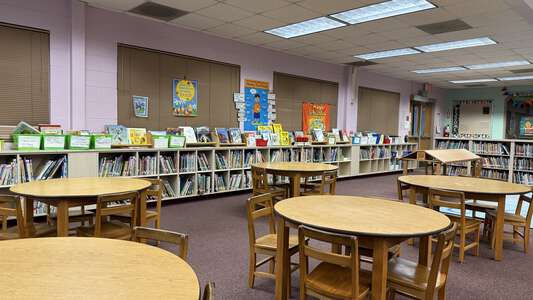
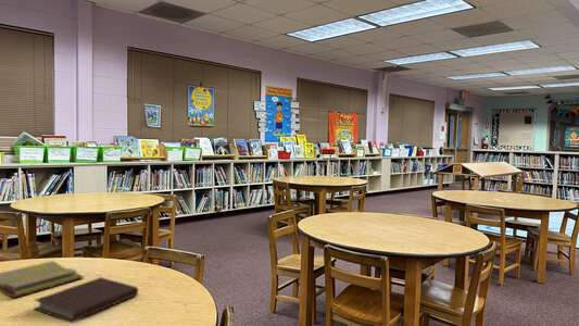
+ diary (35, 276)
+ notebook (88, 297)
